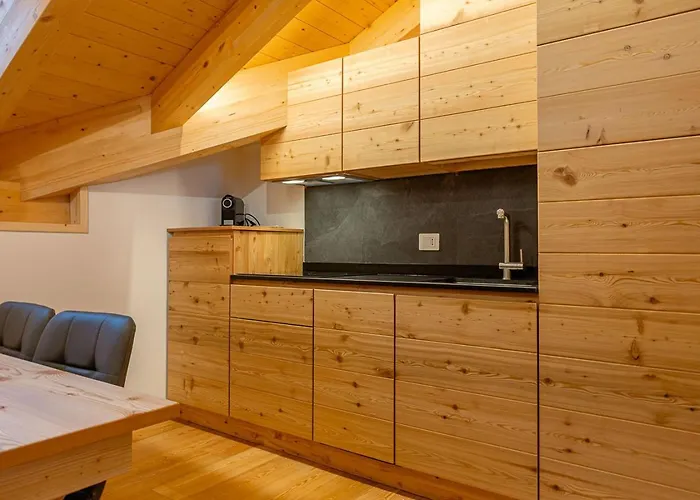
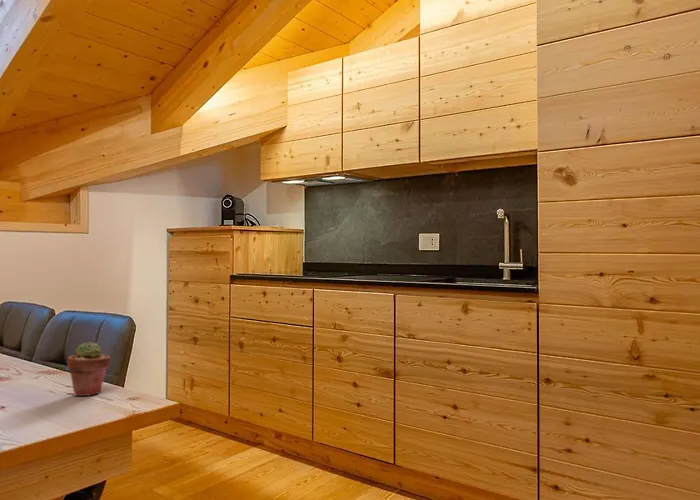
+ potted succulent (88, 367)
